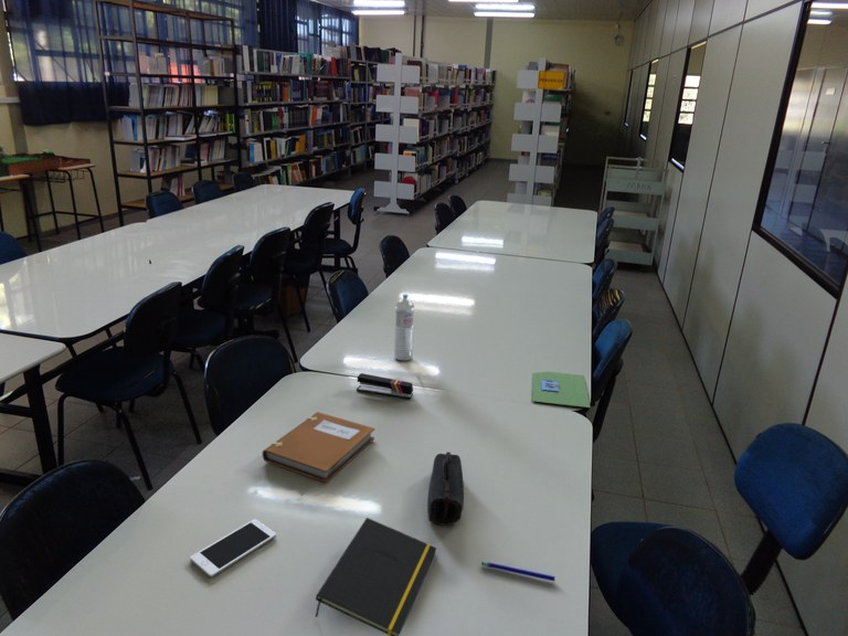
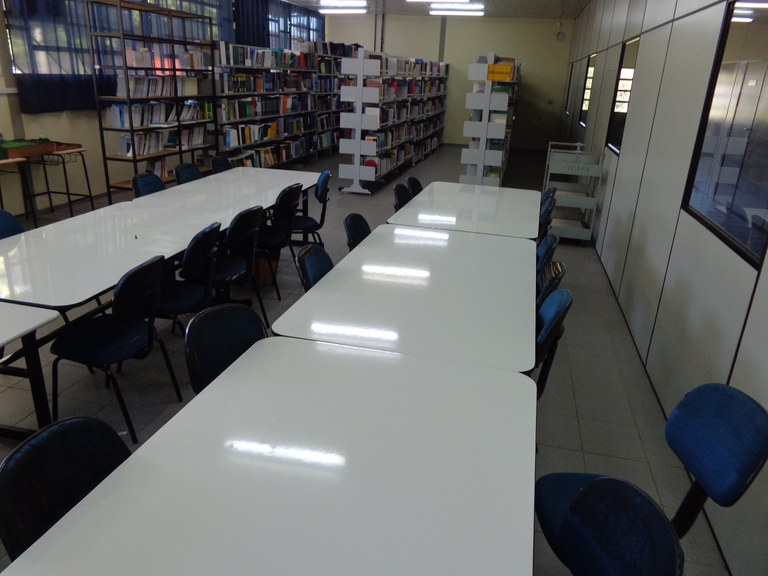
- pen (517, 571)
- cell phone (234, 545)
- notepad (380, 572)
- water bottle (404, 326)
- pencil case (446, 479)
- notebook (321, 442)
- stapler (384, 385)
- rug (560, 383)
